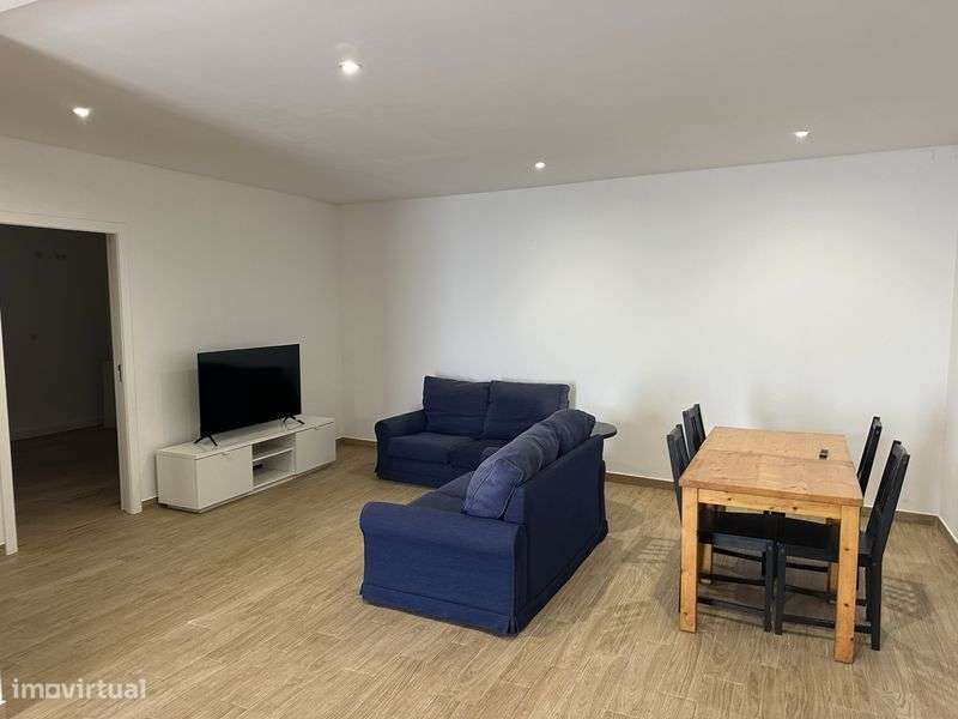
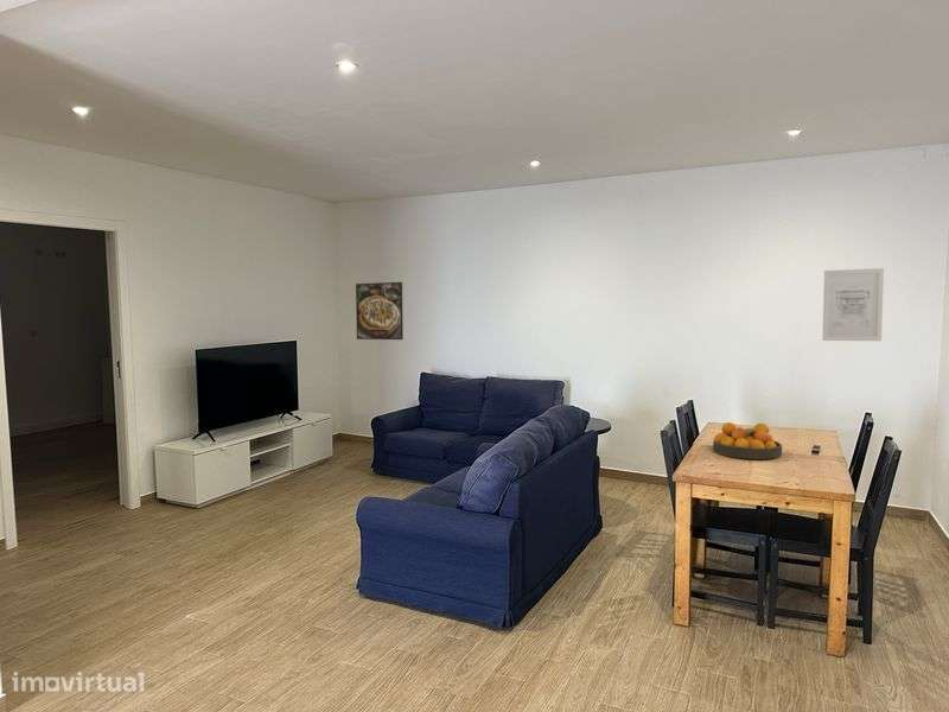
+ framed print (378, 311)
+ wall art (852, 305)
+ fruit bowl (746, 438)
